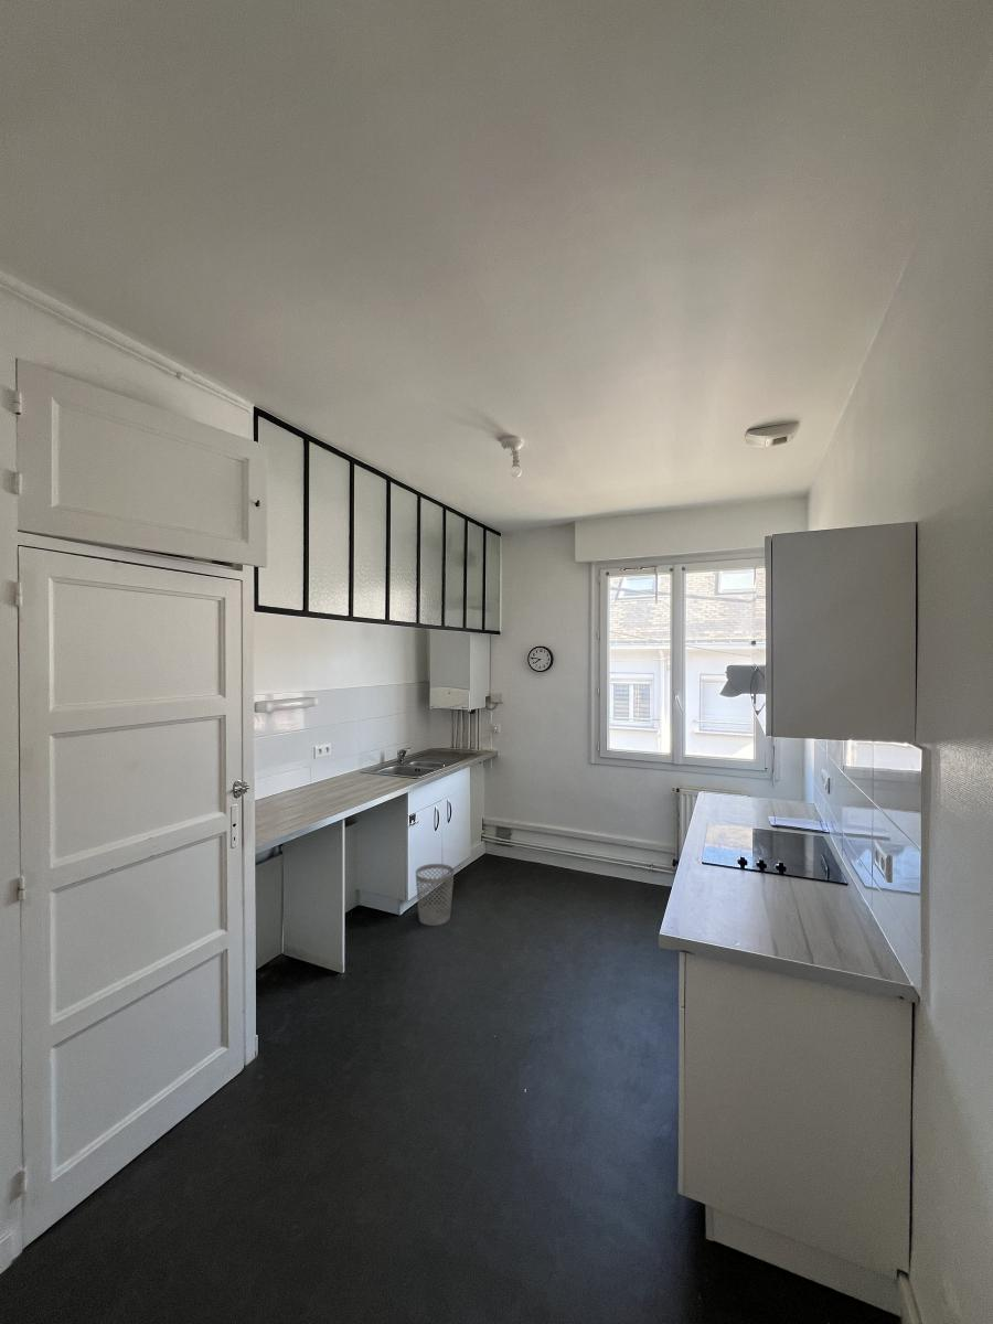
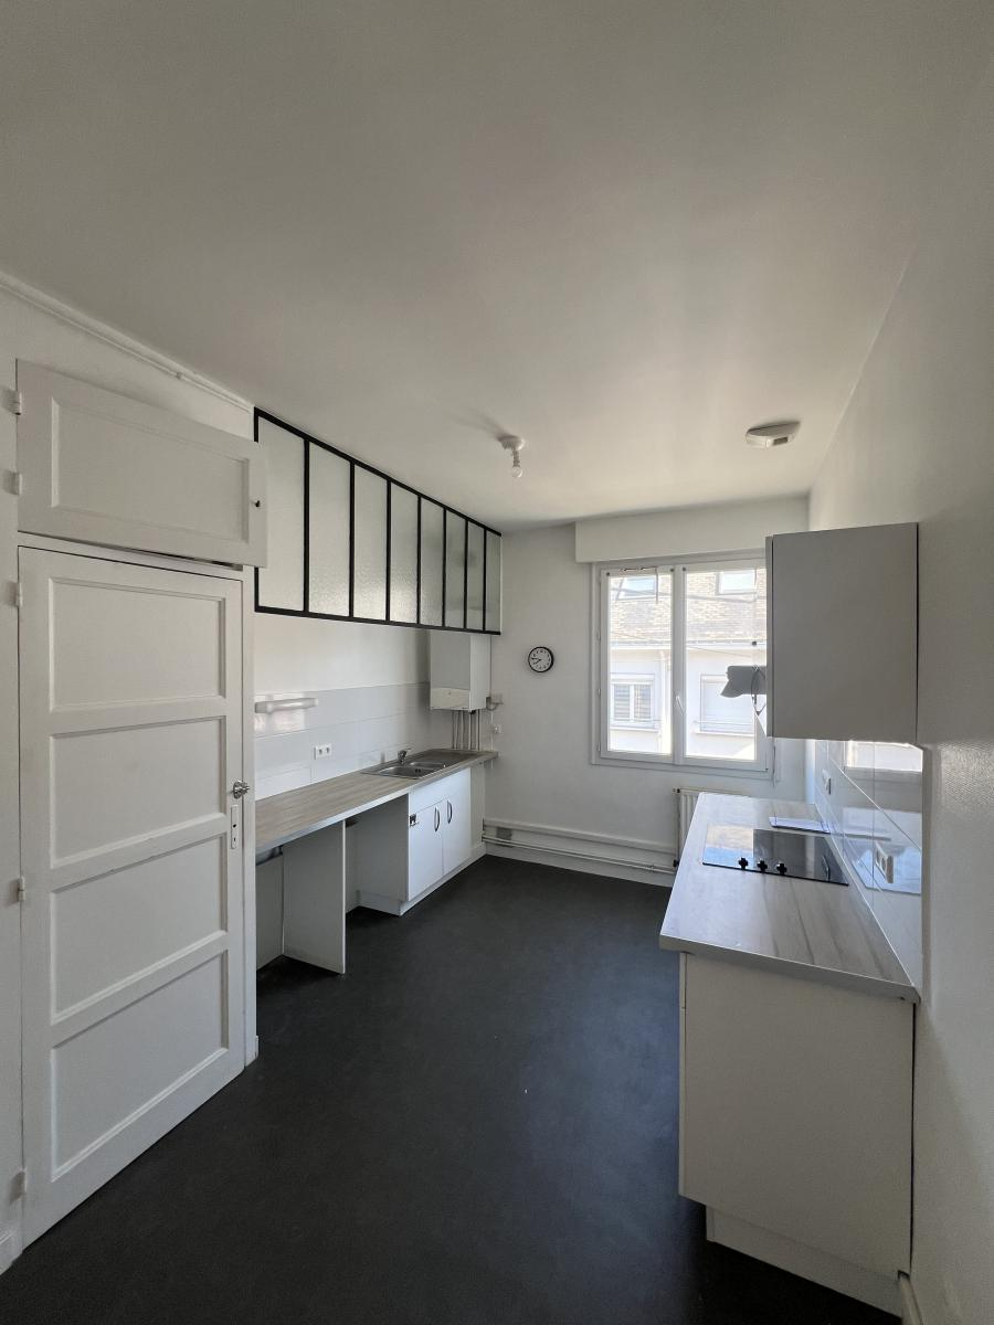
- wastebasket (435, 895)
